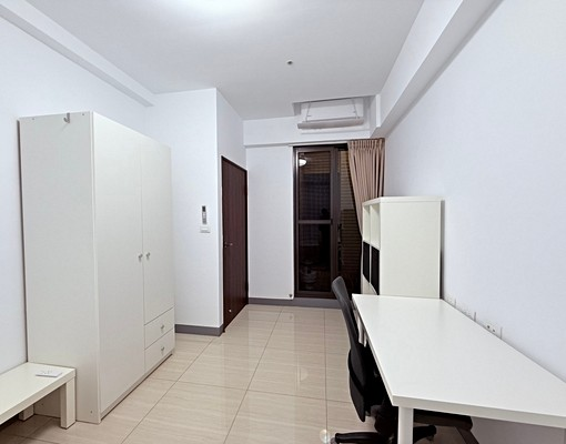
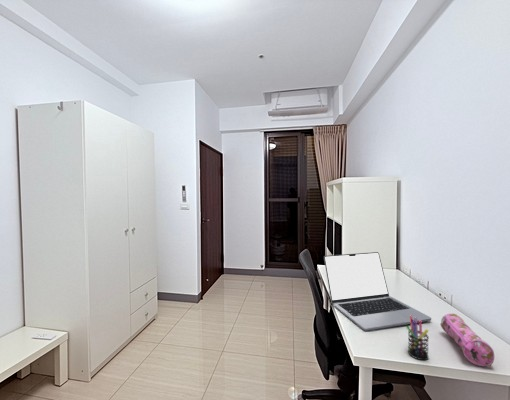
+ laptop (372, 285)
+ pen holder (415, 336)
+ pencil case (464, 337)
